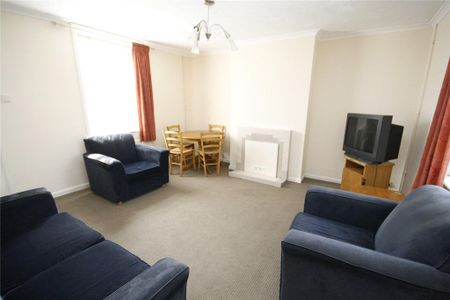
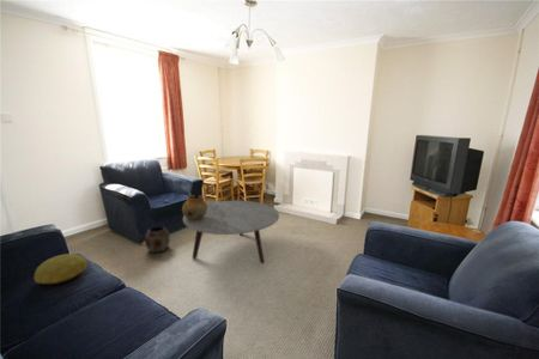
+ ceramic pot (194, 207)
+ cushion (61, 267)
+ coffee table (232, 232)
+ planter (157, 238)
